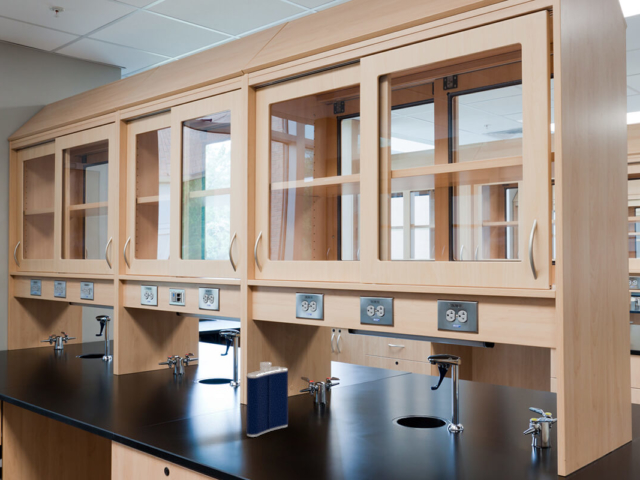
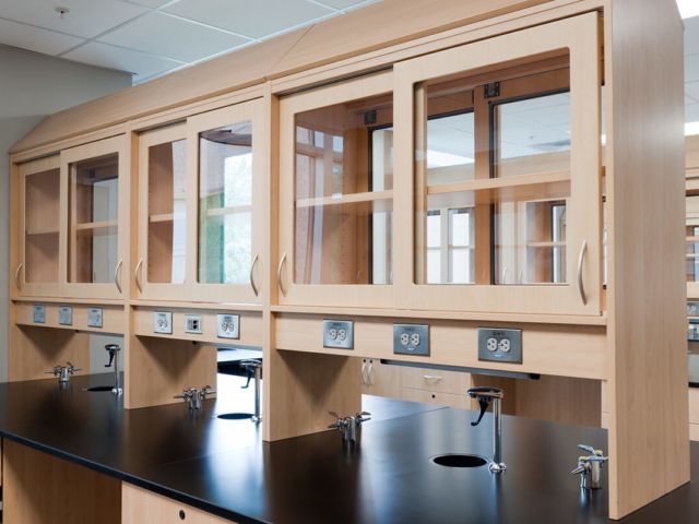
- flask (266, 396)
